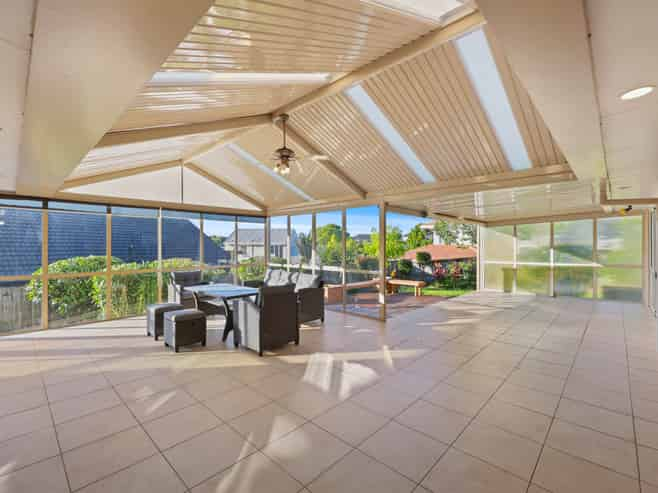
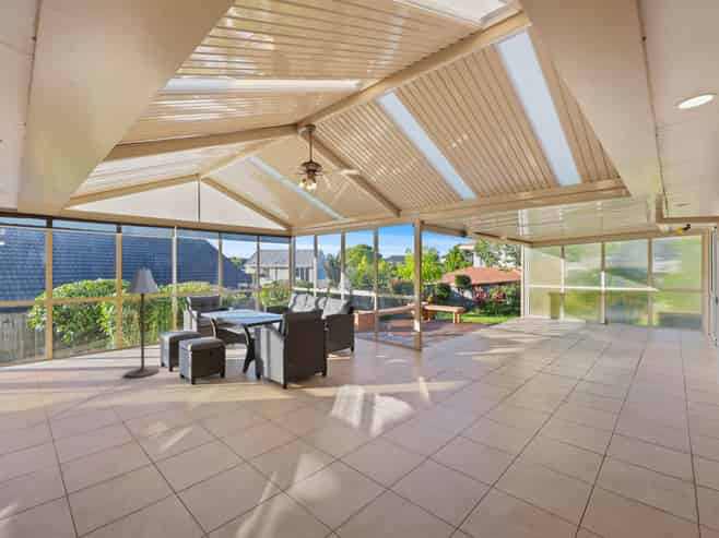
+ floor lamp (142, 321)
